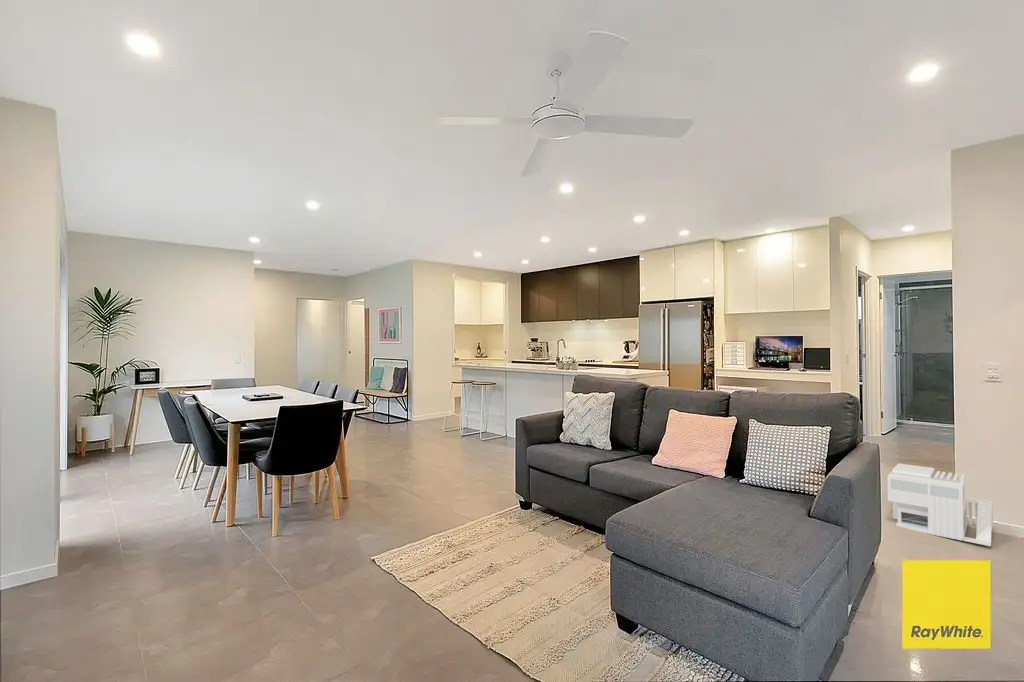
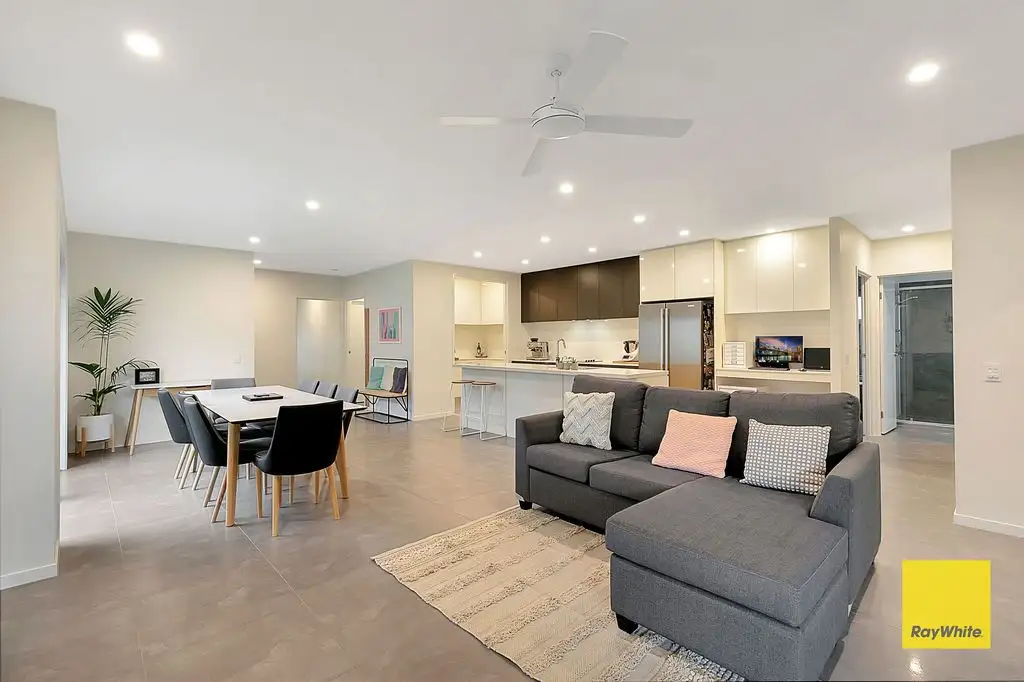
- architectural model (939, 500)
